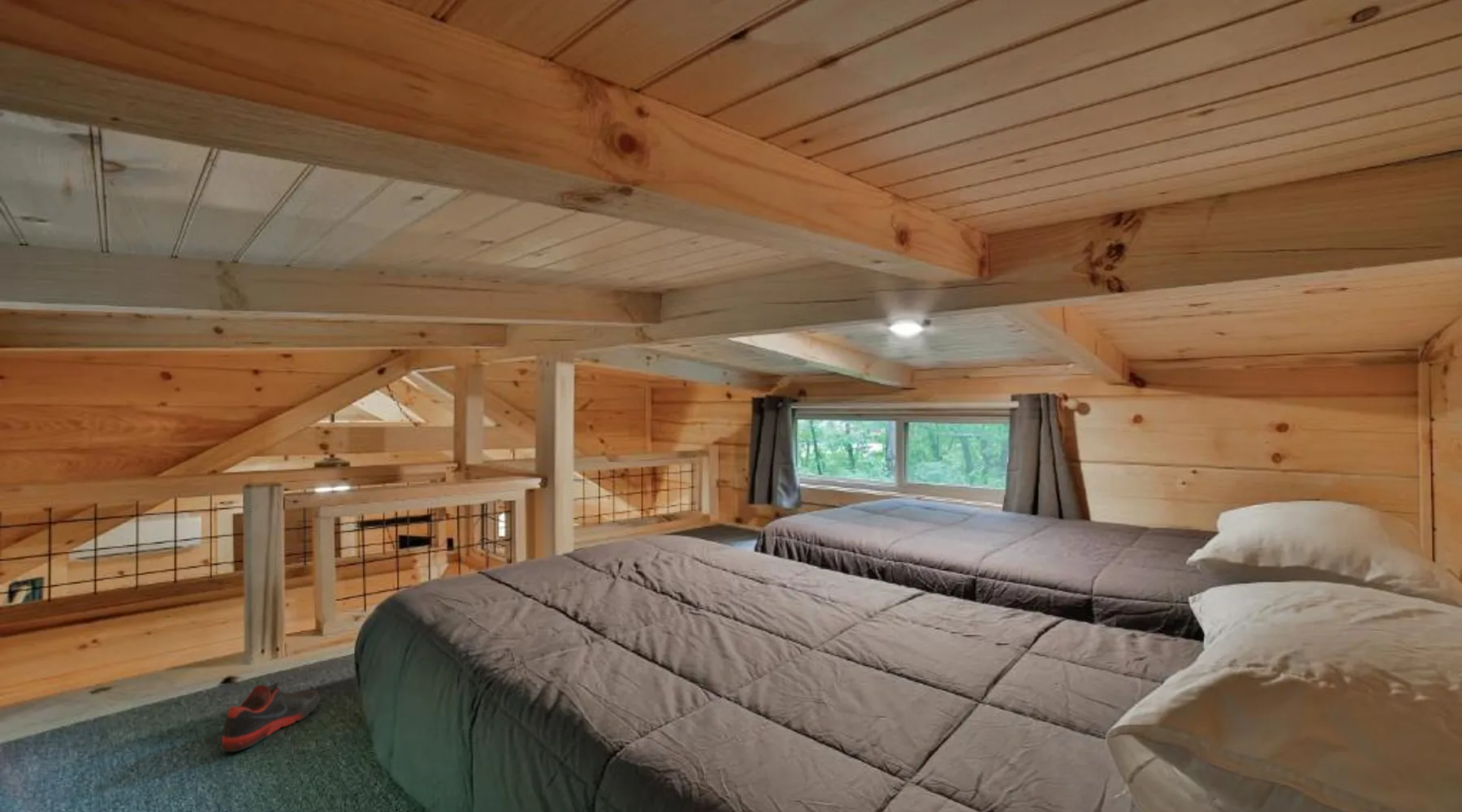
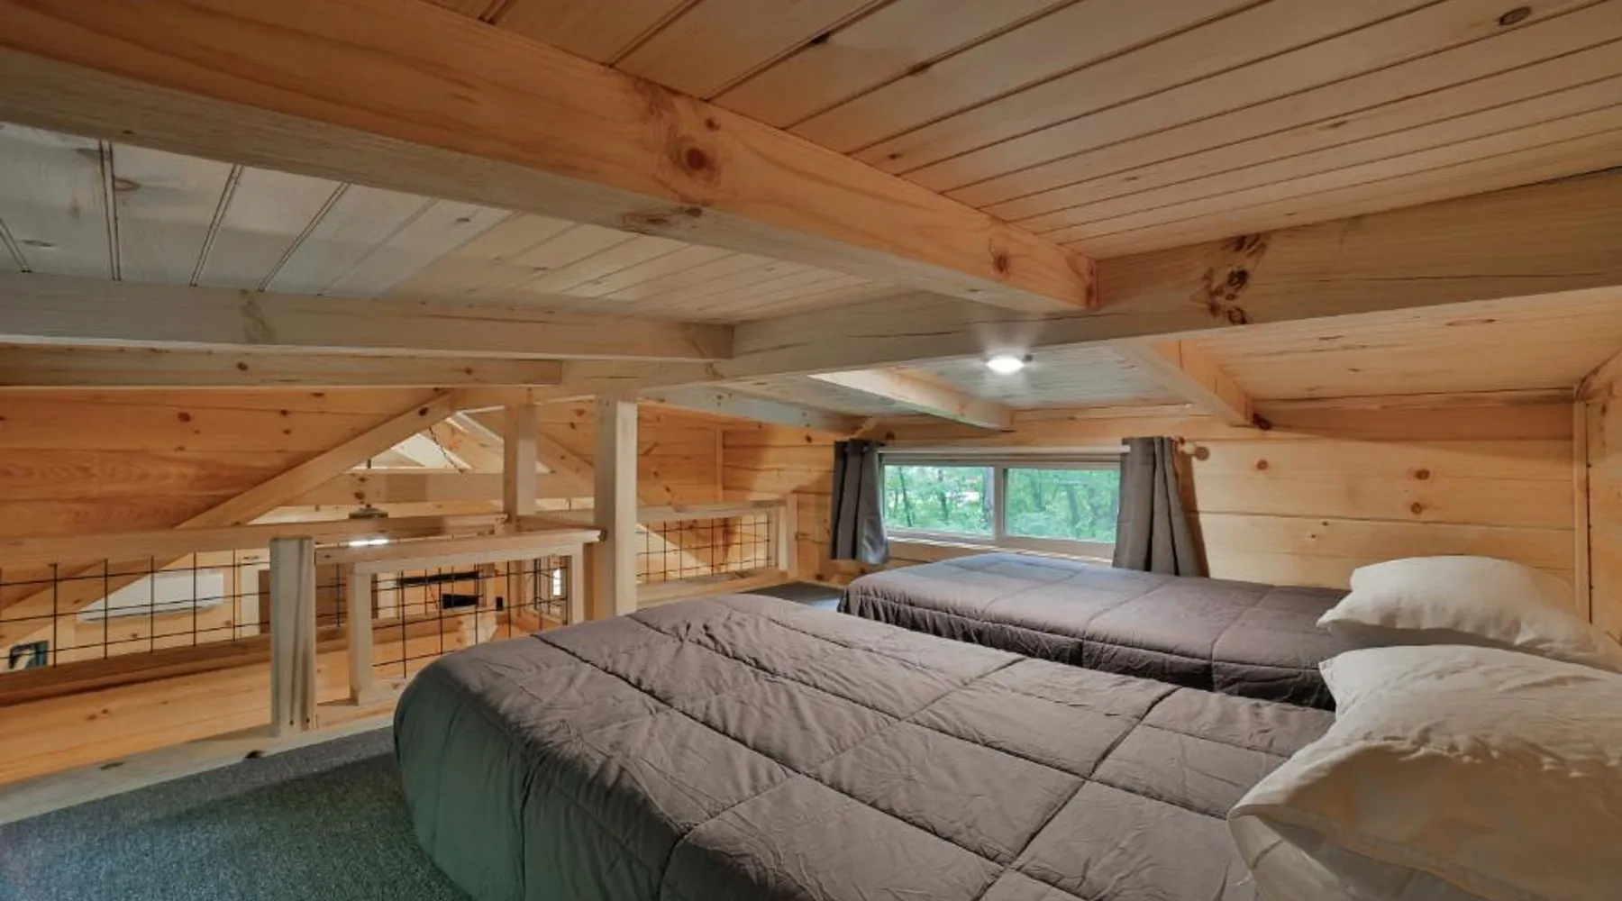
- shoe (274, 703)
